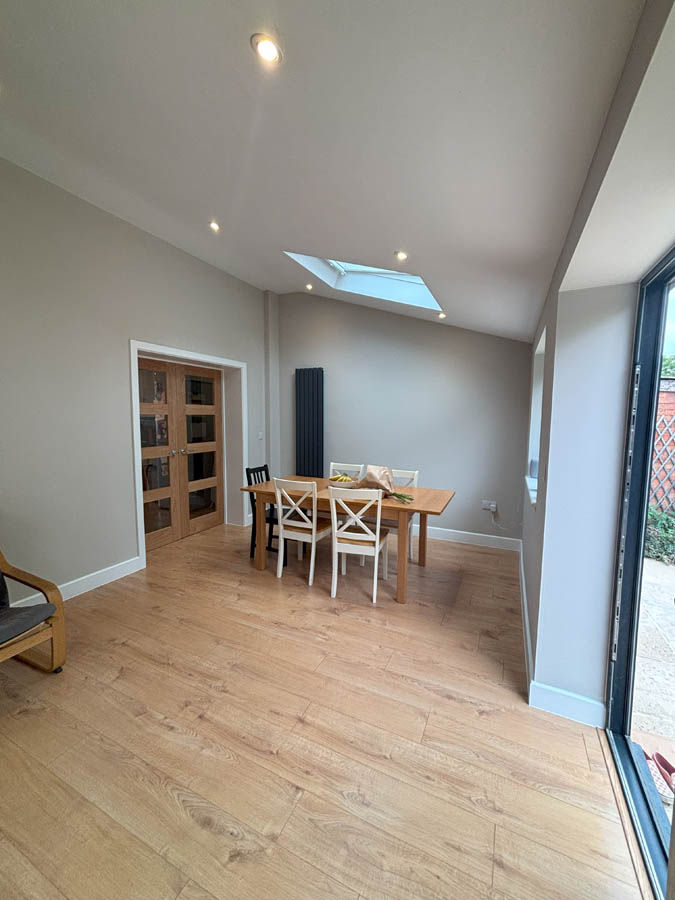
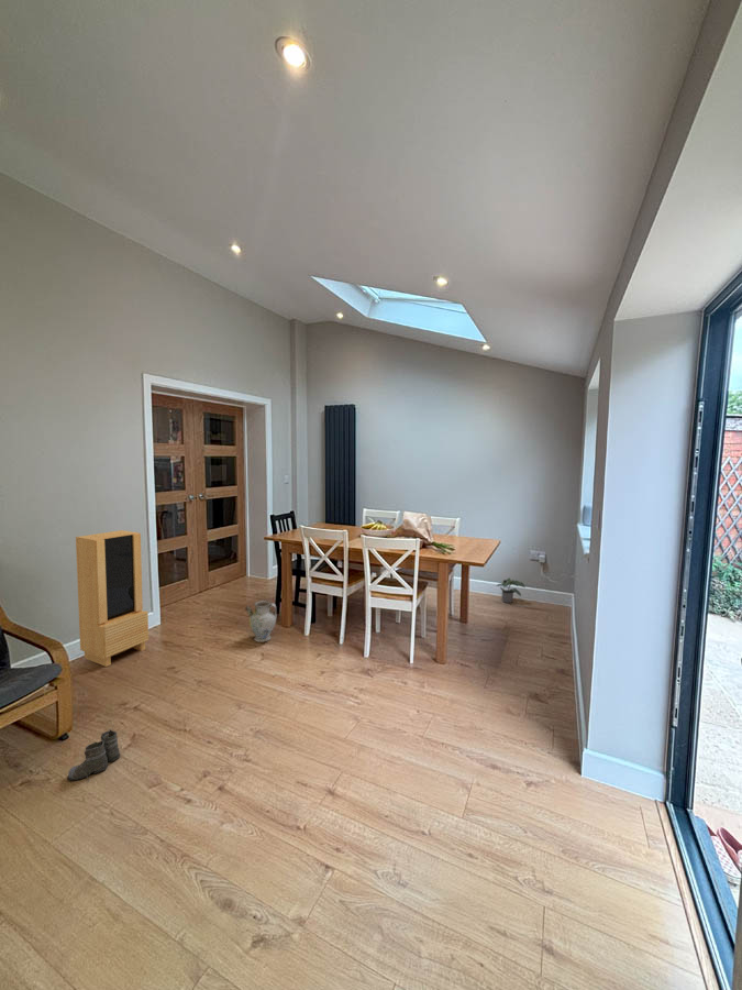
+ ceramic jug (261, 620)
+ storage cabinet (113, 595)
+ potted plant (510, 590)
+ boots (98, 749)
